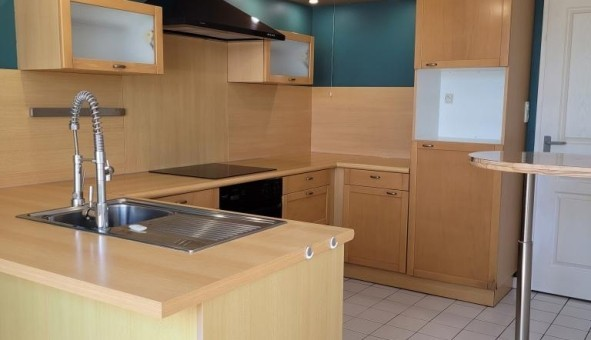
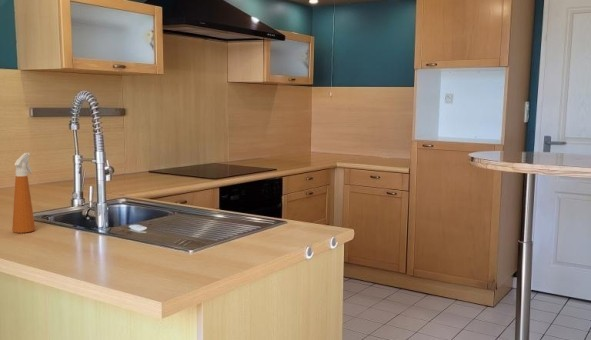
+ spray bottle (24, 191)
